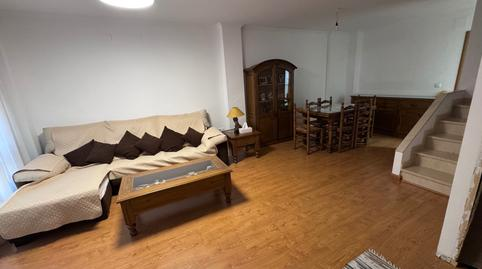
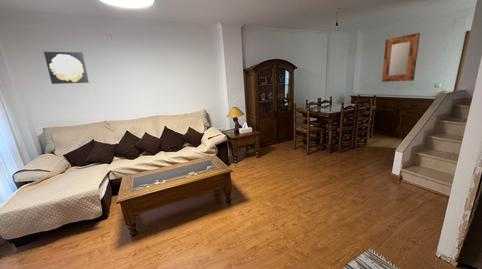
+ home mirror (399, 59)
+ wall art (67, 68)
